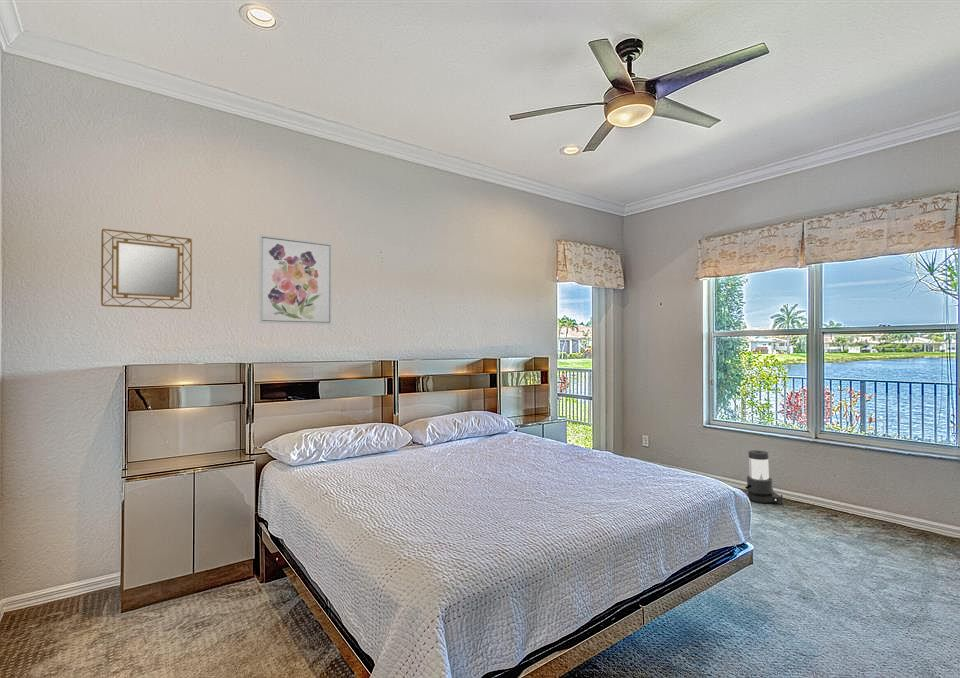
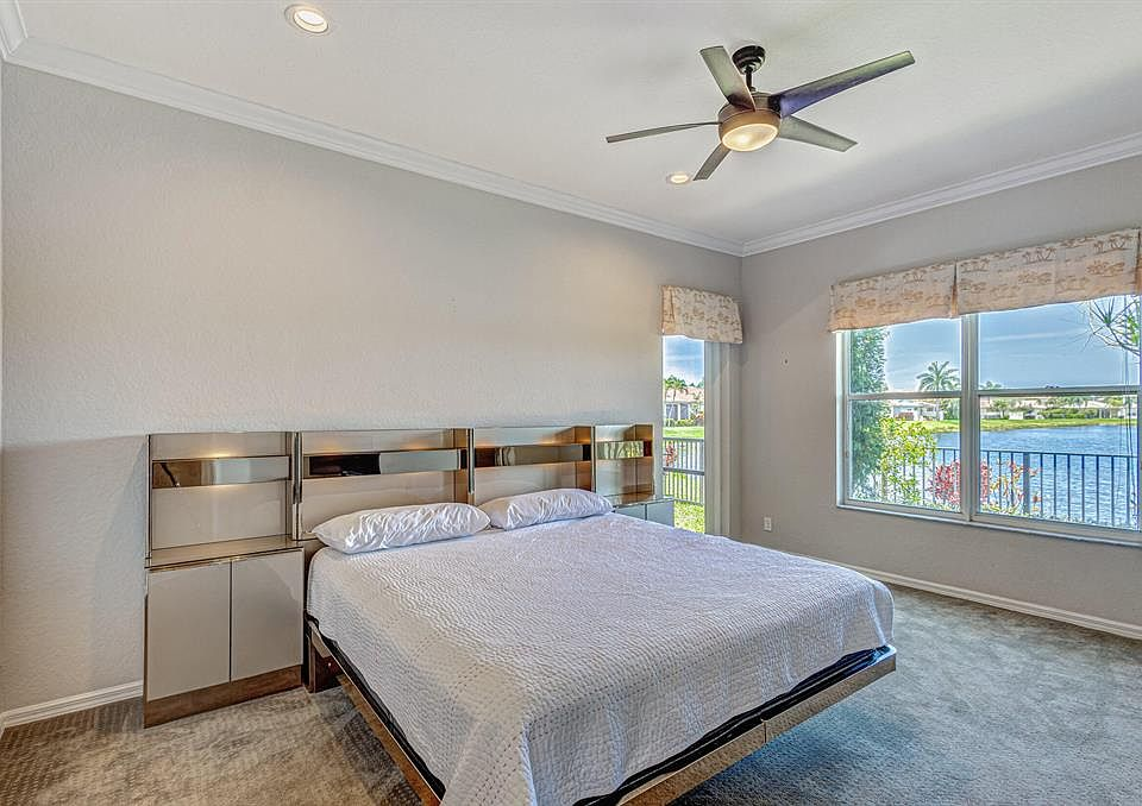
- air purifier (765, 476)
- home mirror (148, 270)
- wall art (296, 281)
